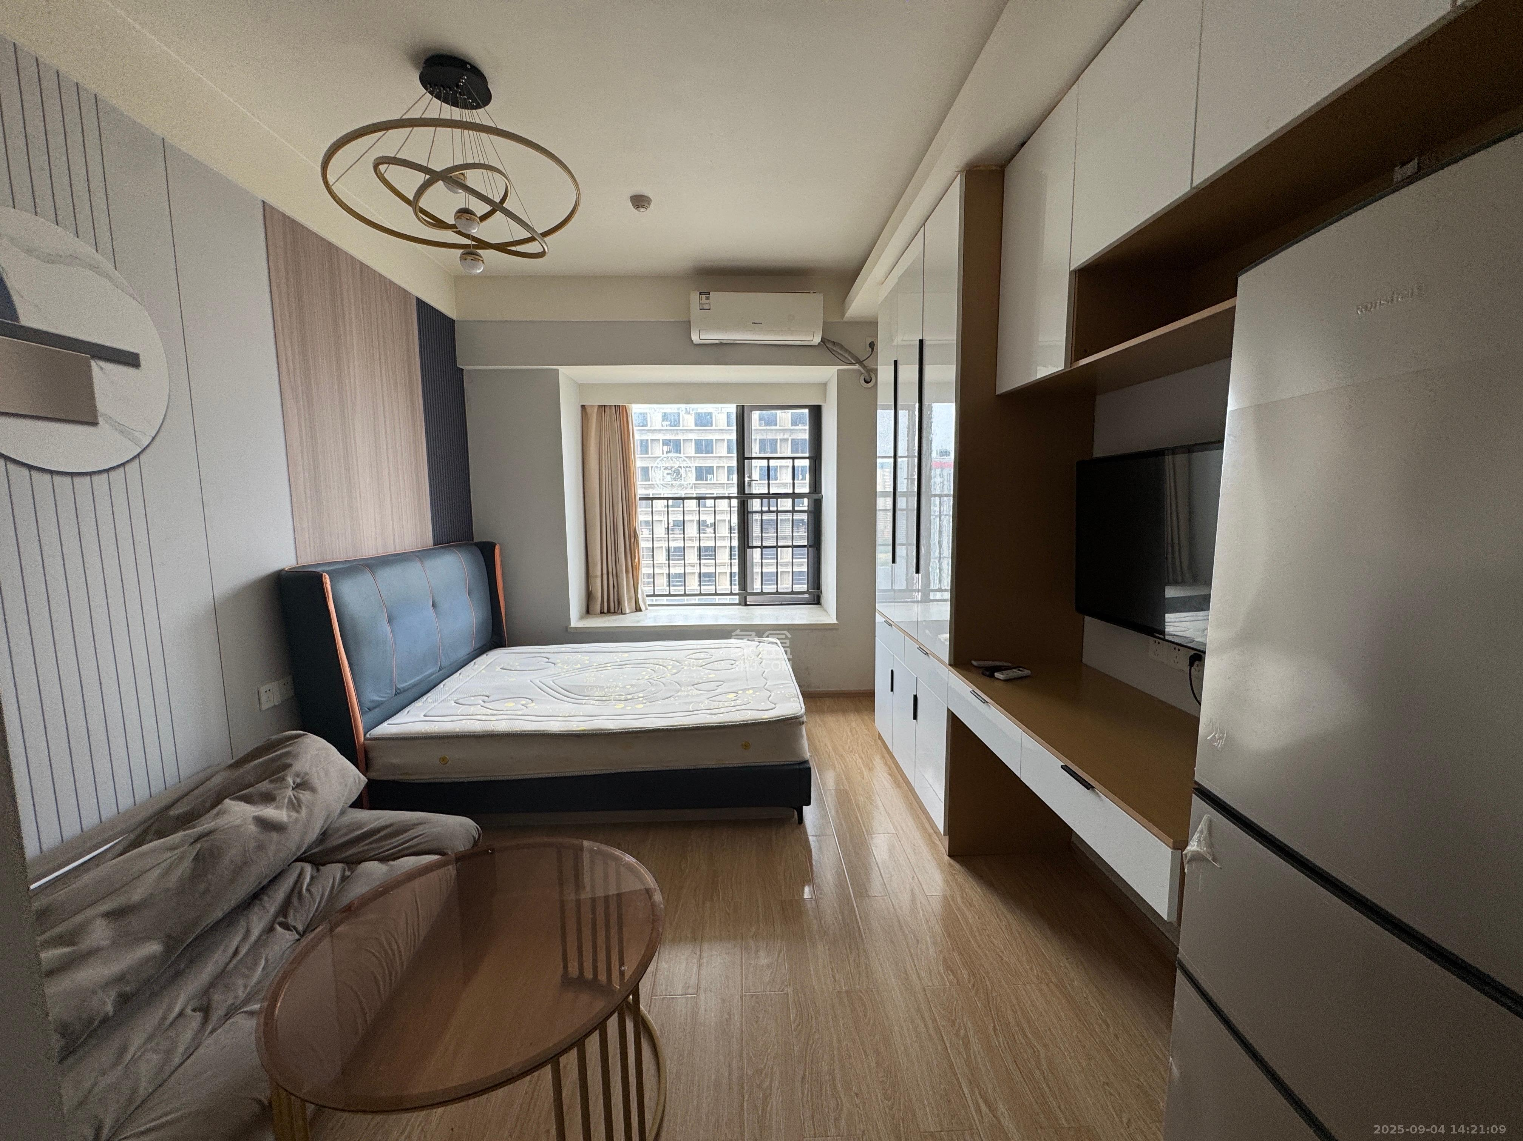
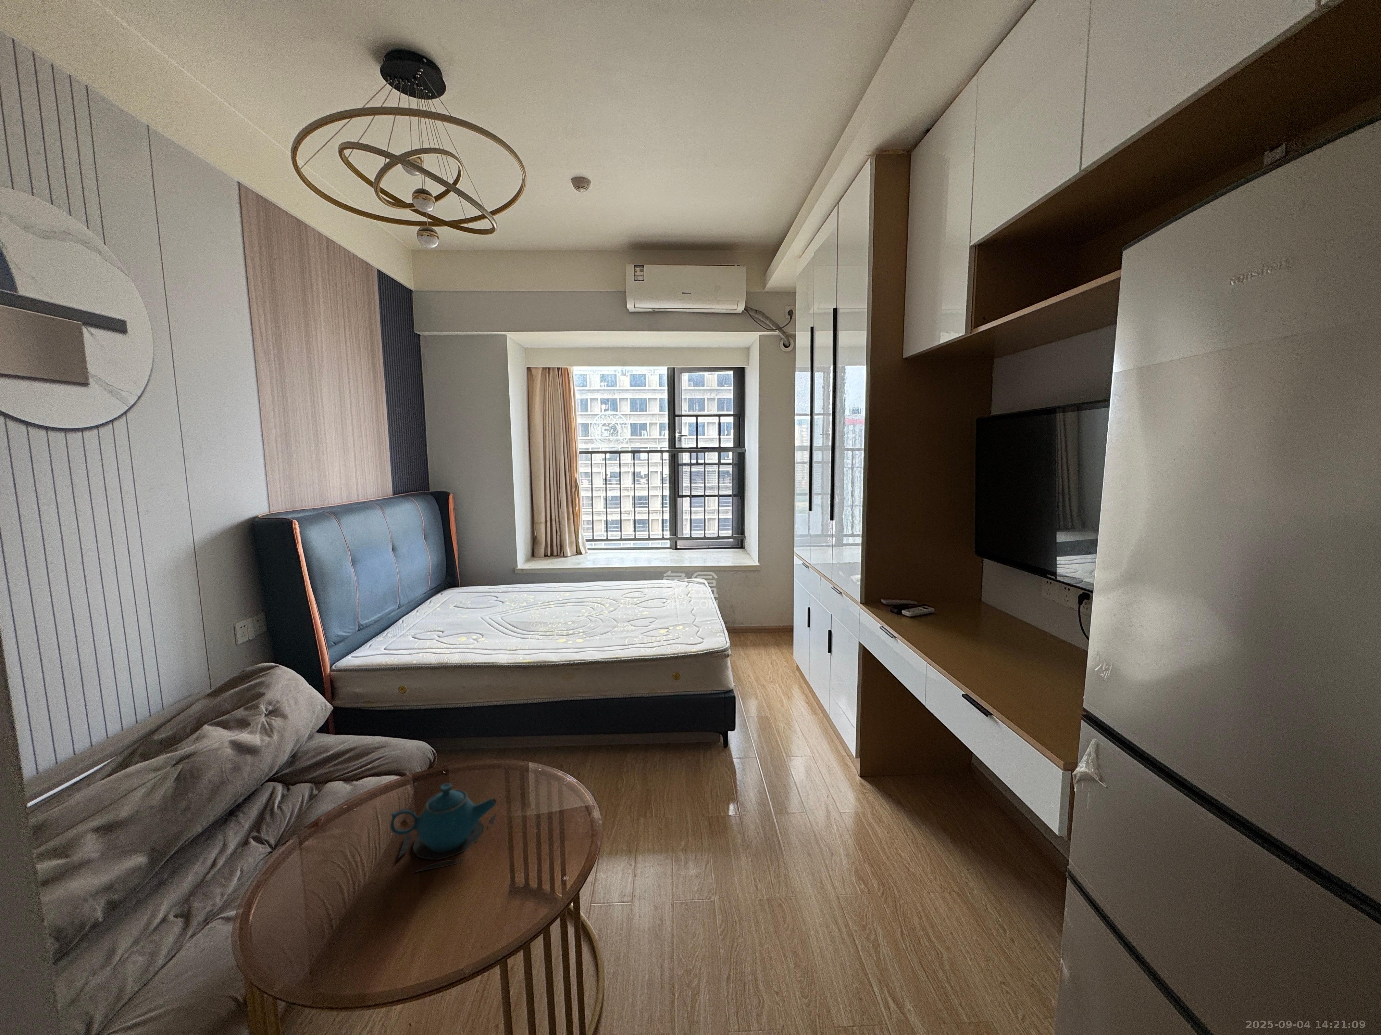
+ teapot (445, 811)
